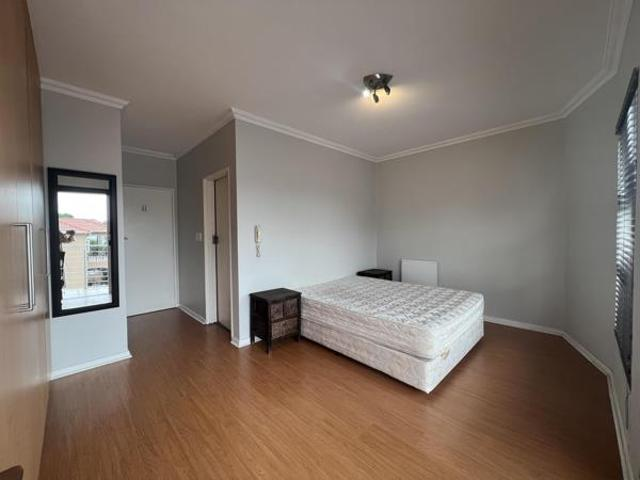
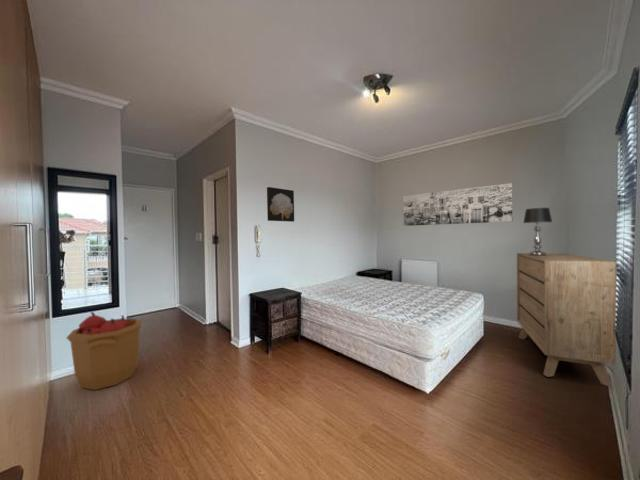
+ trash can (108, 345)
+ dresser (556, 307)
+ wall art (281, 205)
+ wall art (451, 207)
+ table lamp (537, 231)
